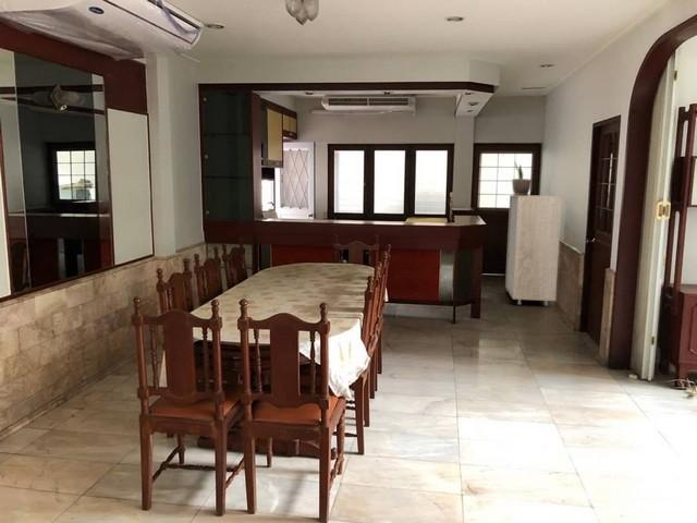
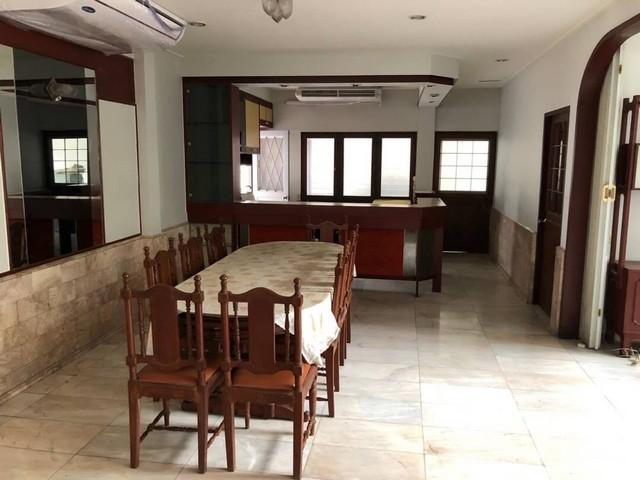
- potted plant (522, 178)
- storage cabinet (531, 247)
